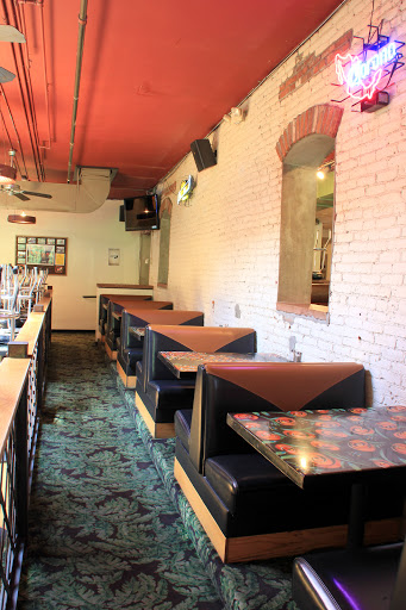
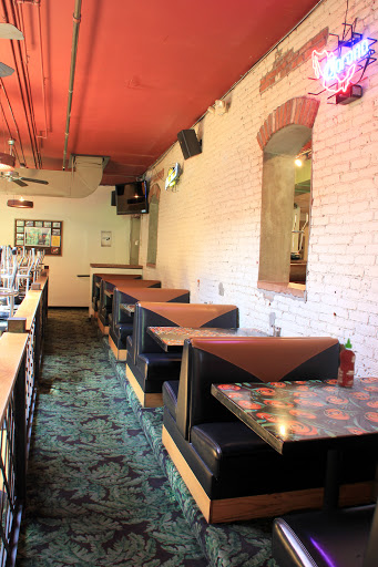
+ hot sauce (347, 361)
